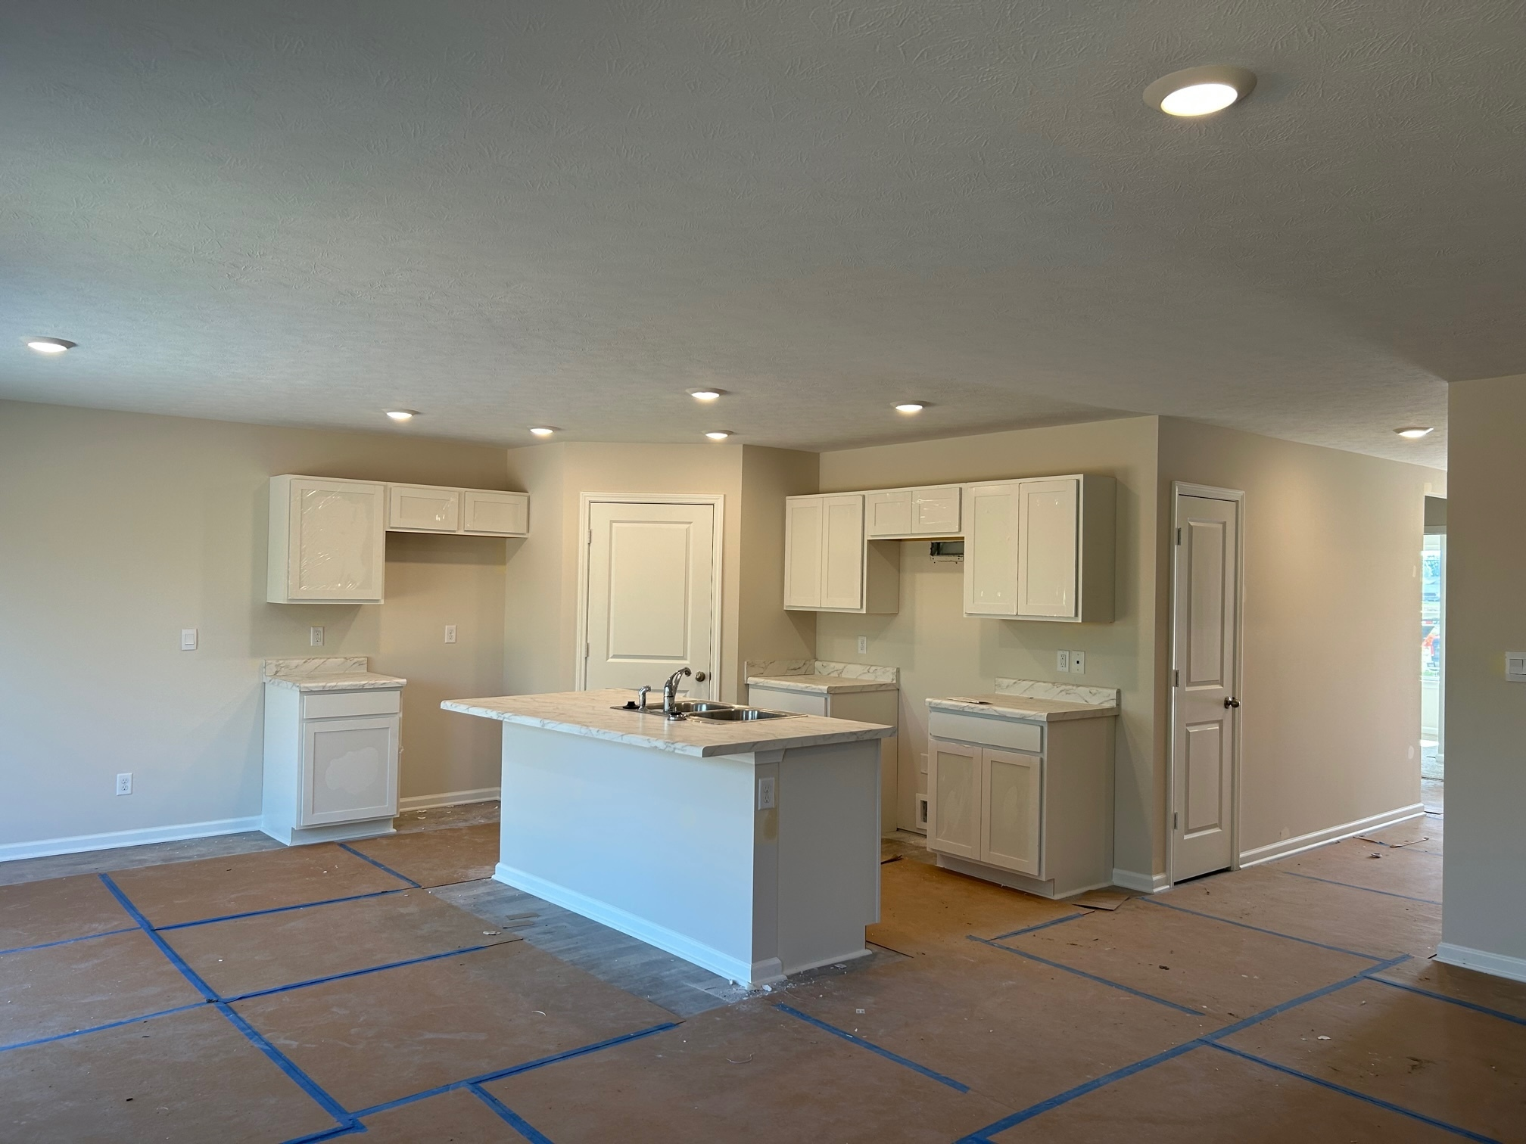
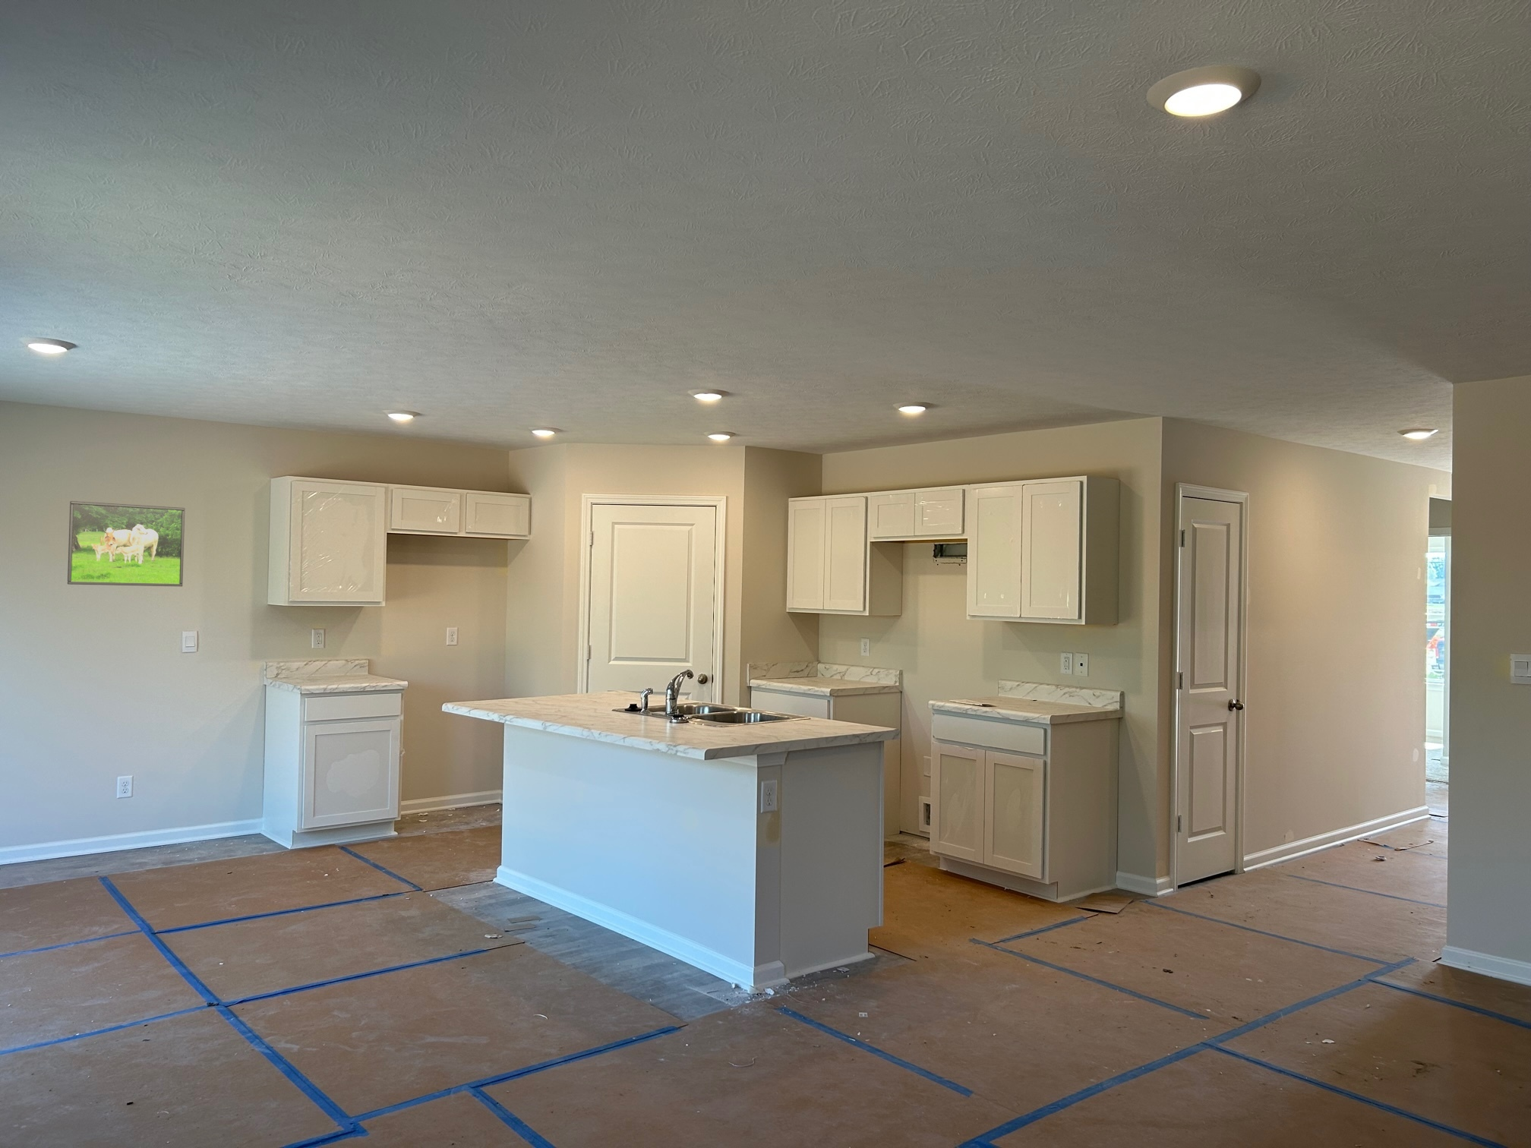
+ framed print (128, 544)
